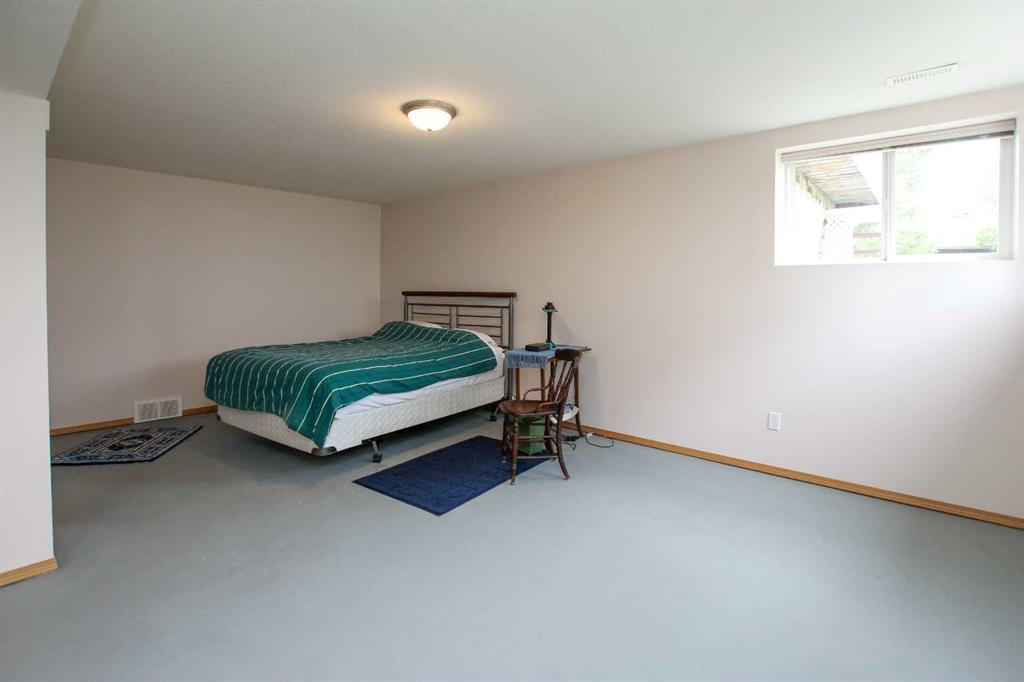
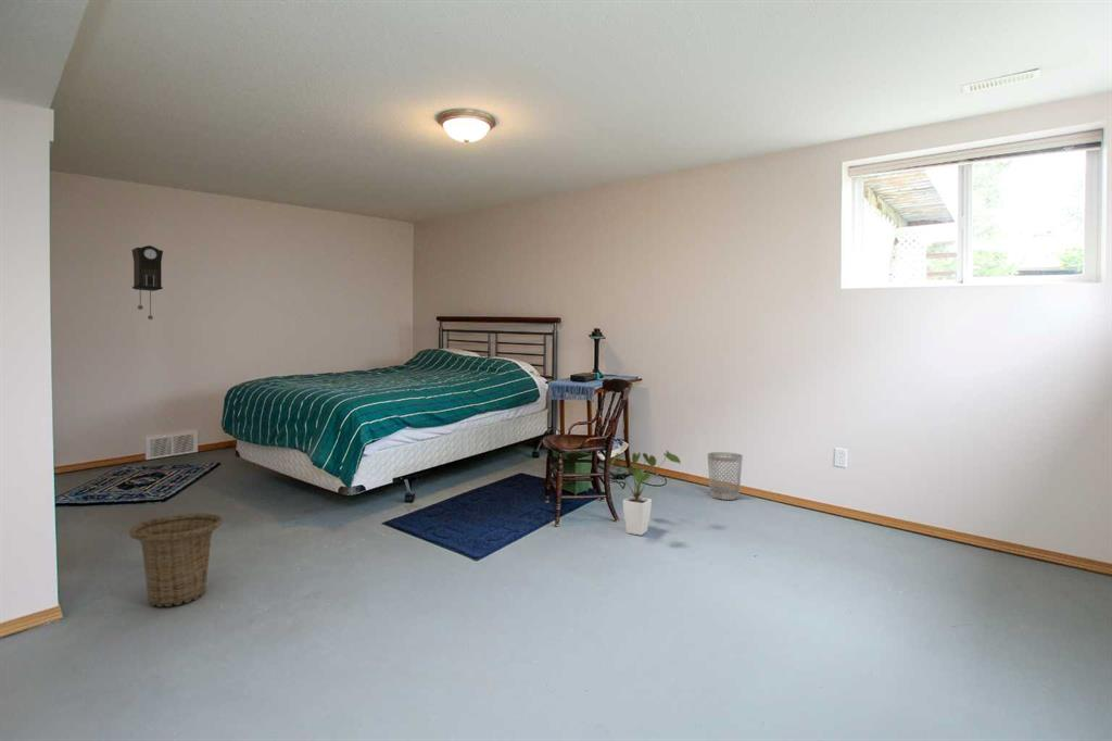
+ wastebasket (724, 475)
+ house plant (642, 490)
+ basket (177, 560)
+ pendulum clock (147, 282)
